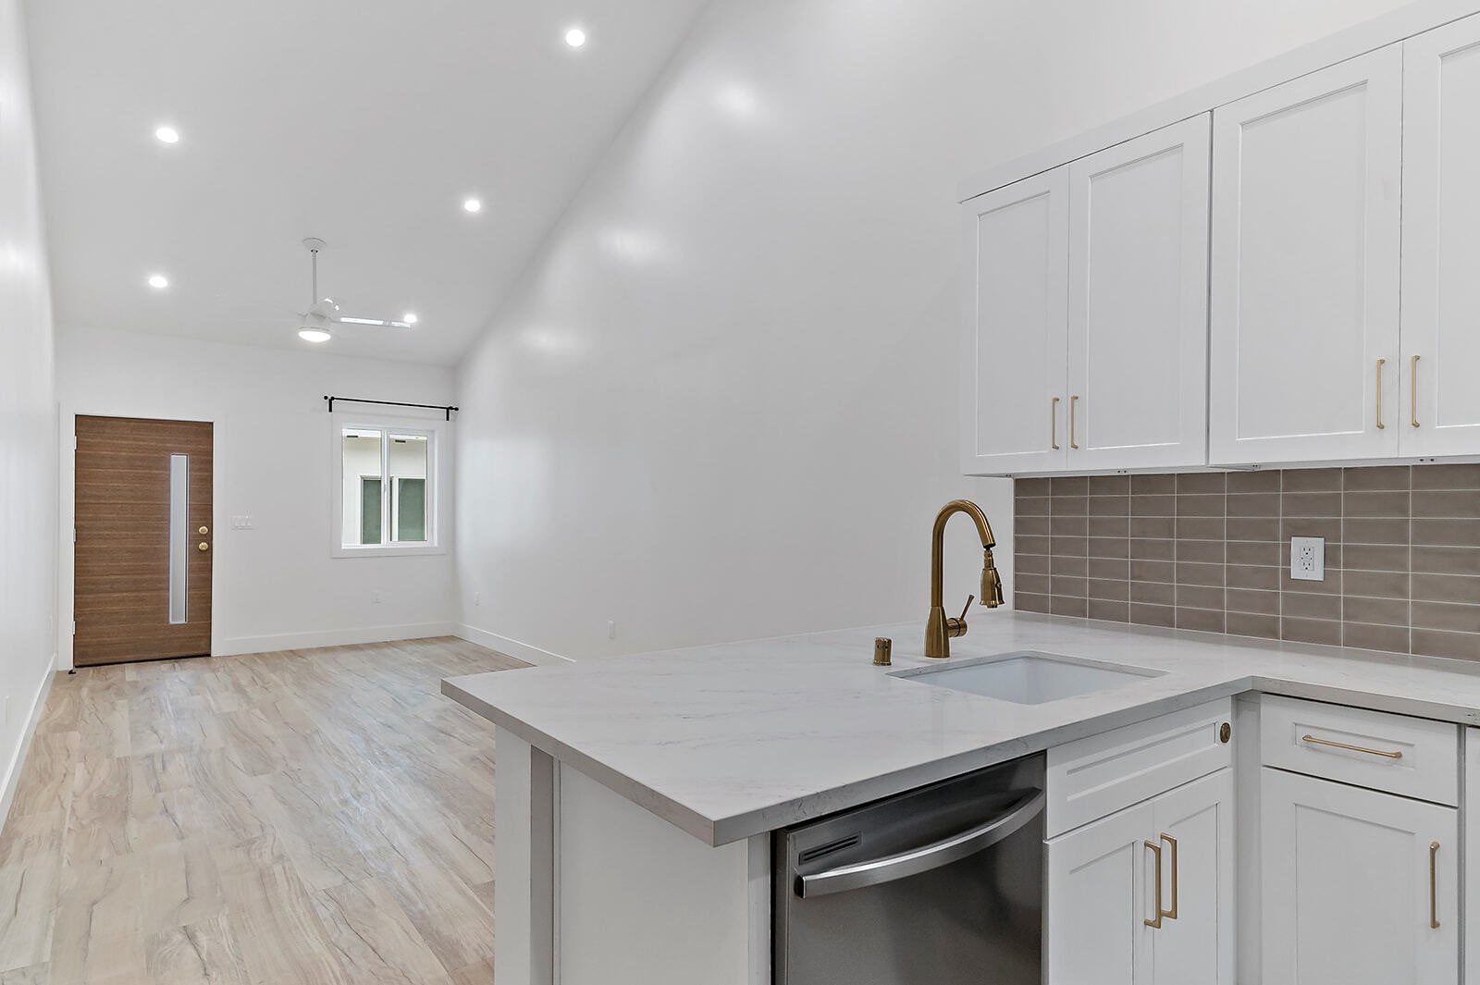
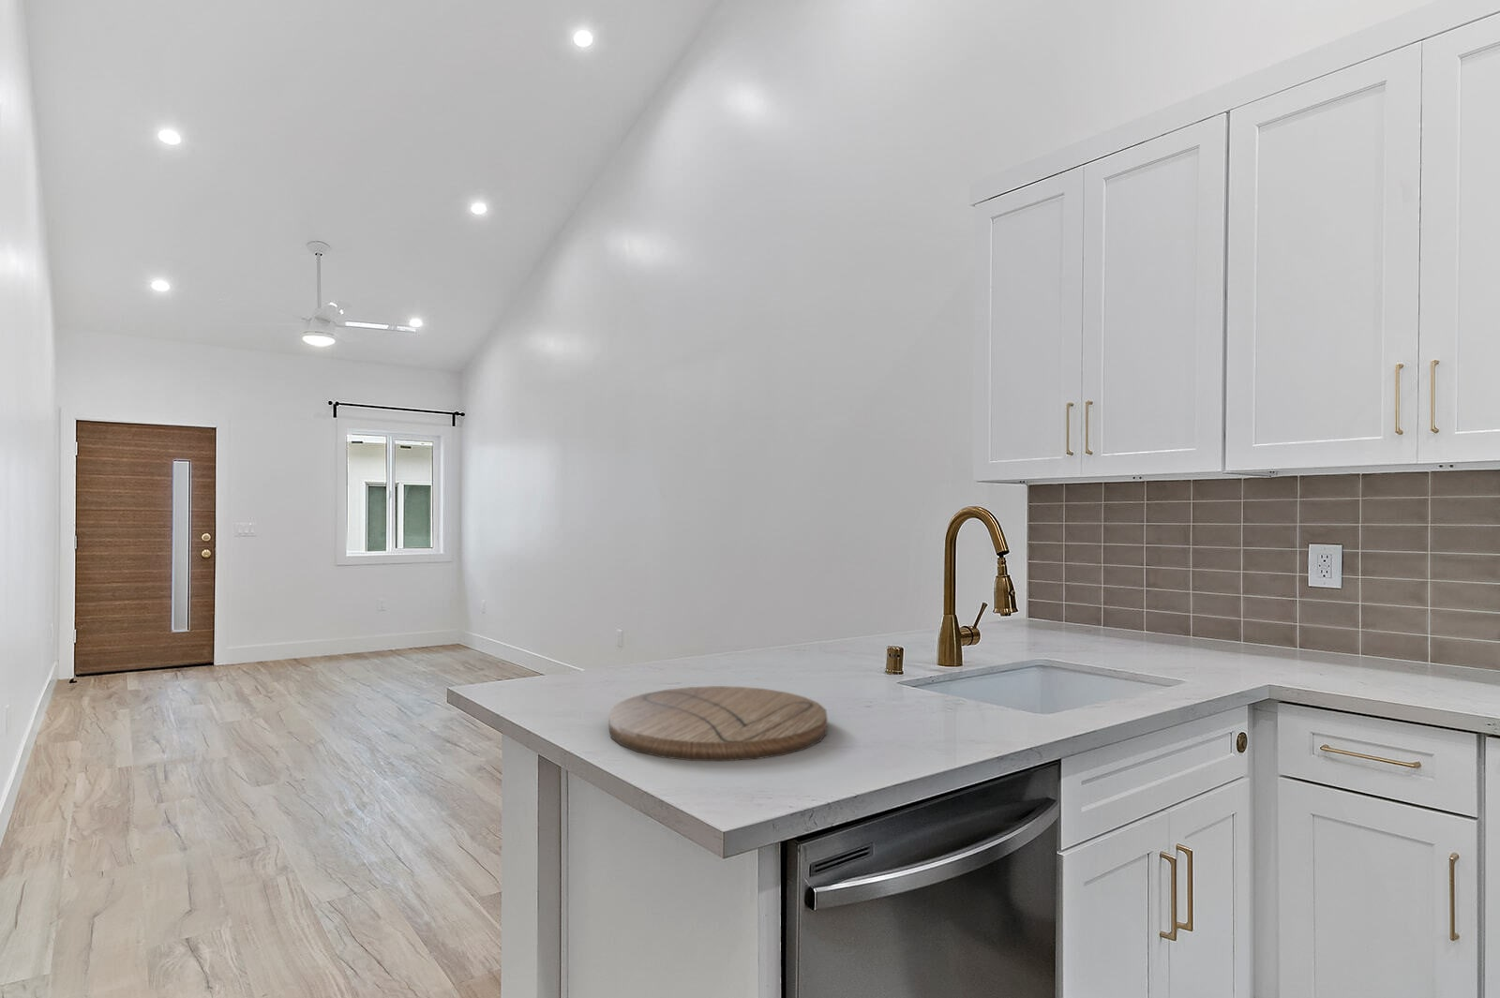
+ cutting board (718, 718)
